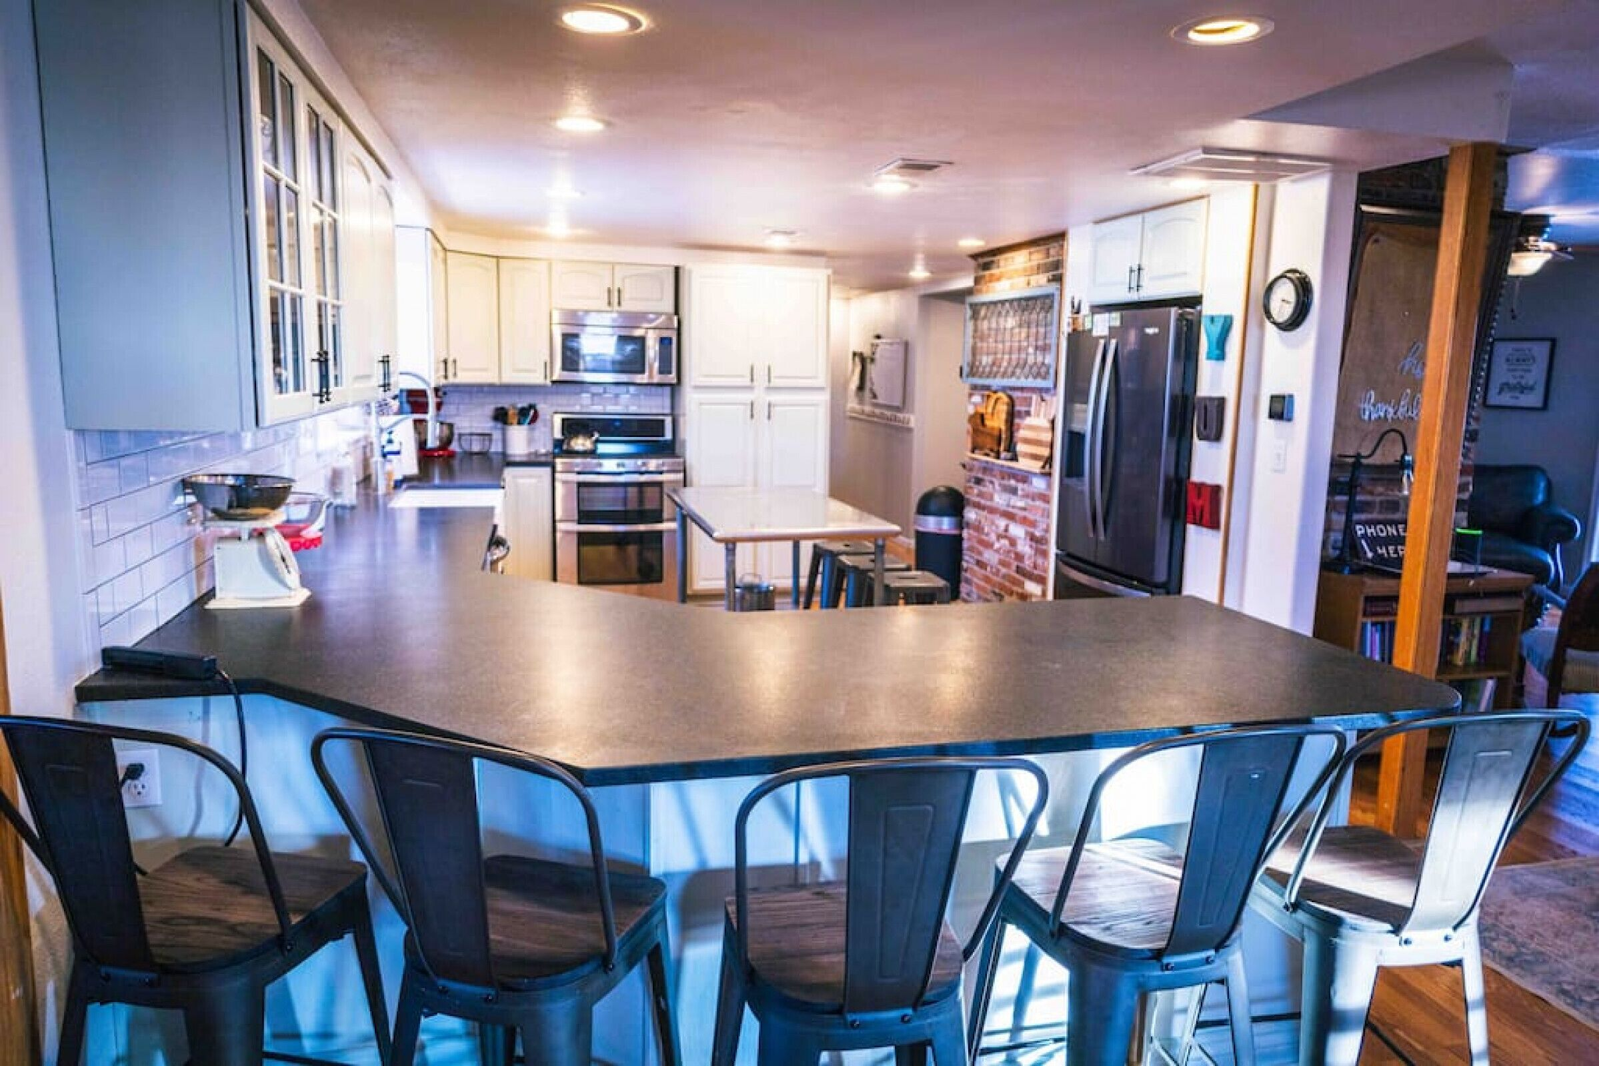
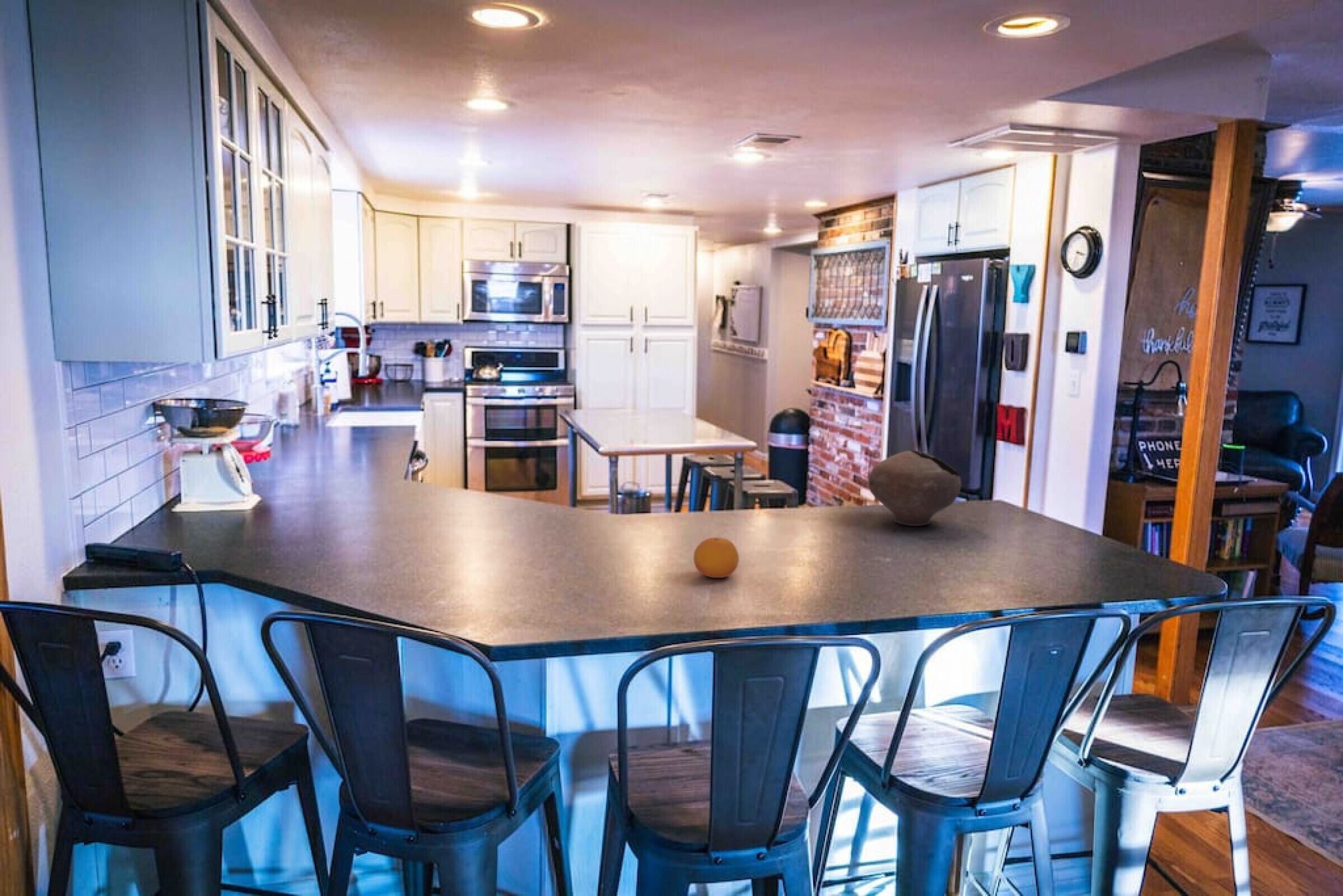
+ bowl (913, 487)
+ fruit (716, 557)
